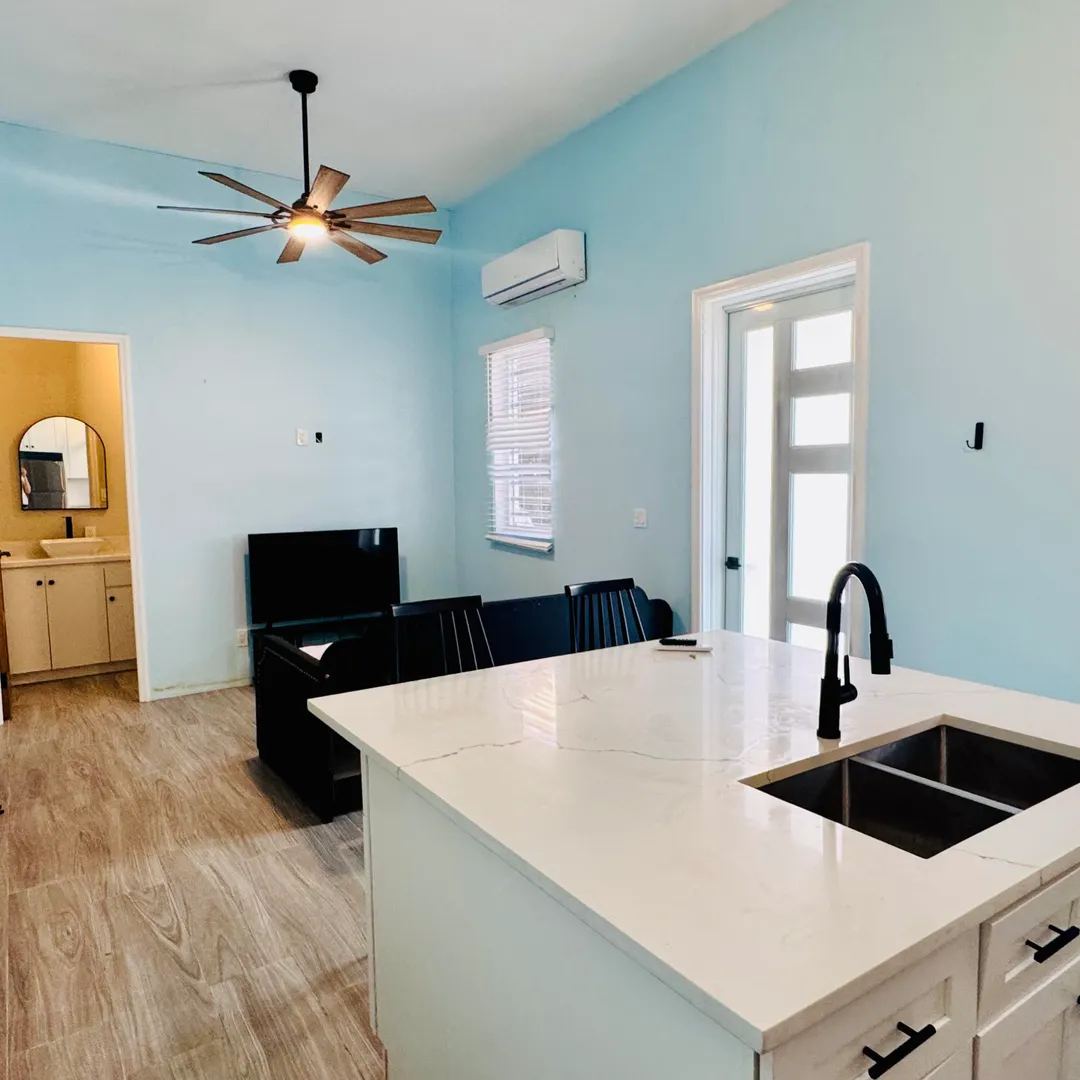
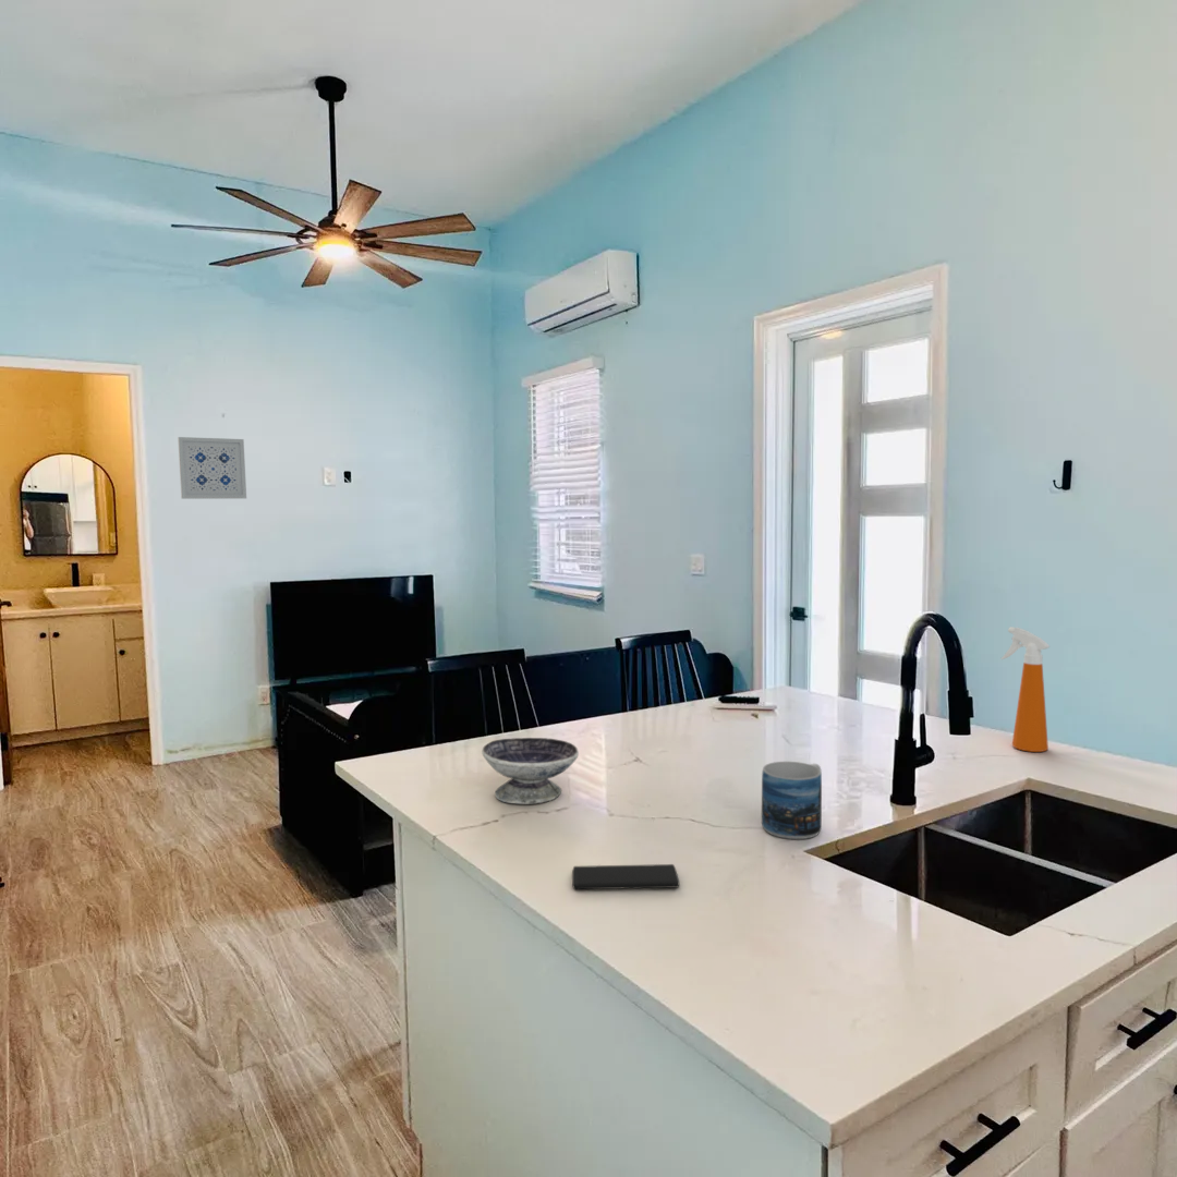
+ spray bottle (1023, 687)
+ wall art (213, 468)
+ smartphone (624, 876)
+ mug (798, 796)
+ bowl (531, 769)
